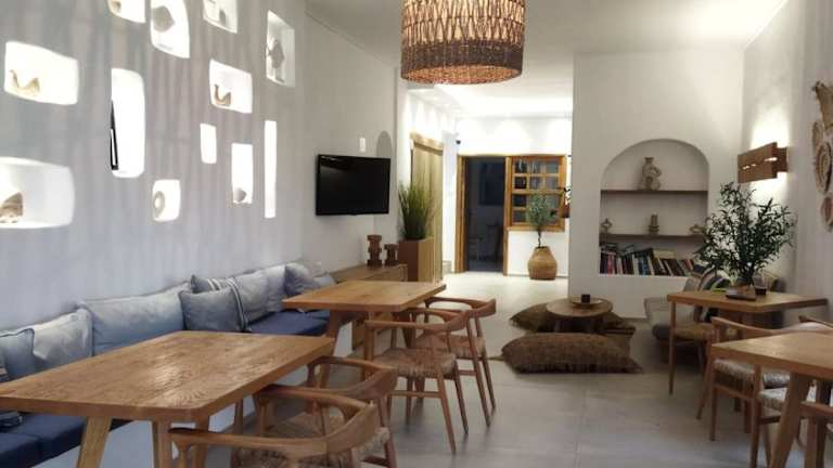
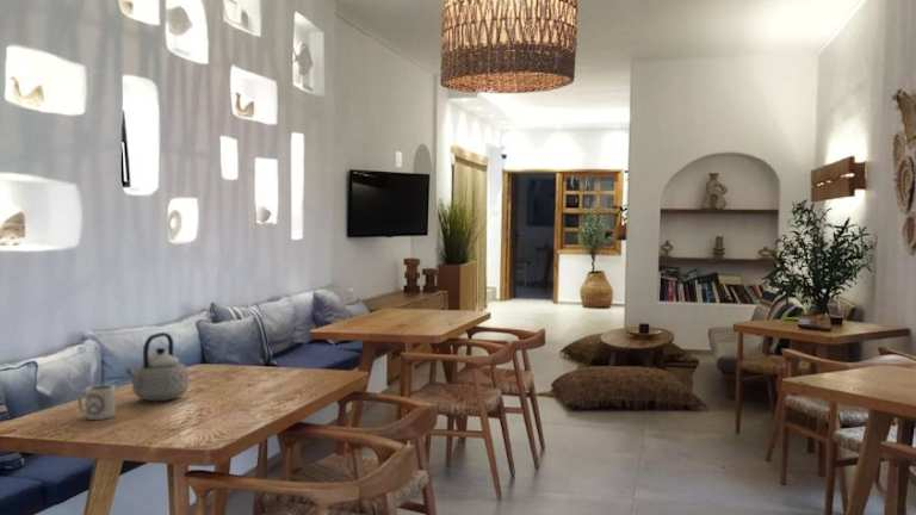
+ cup (95, 402)
+ teapot (155, 366)
